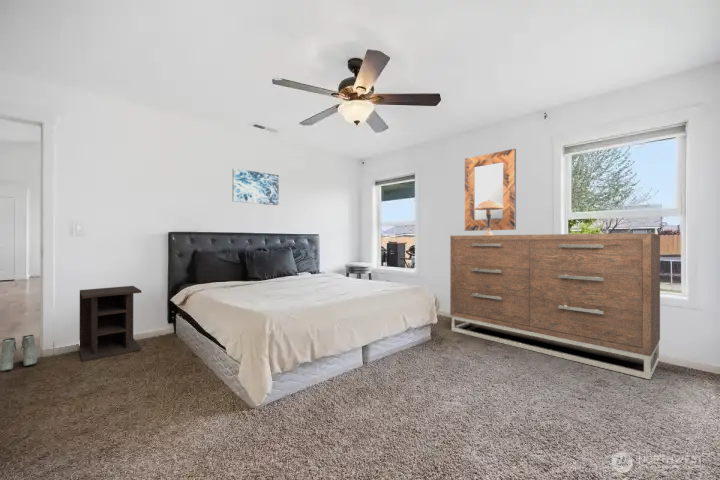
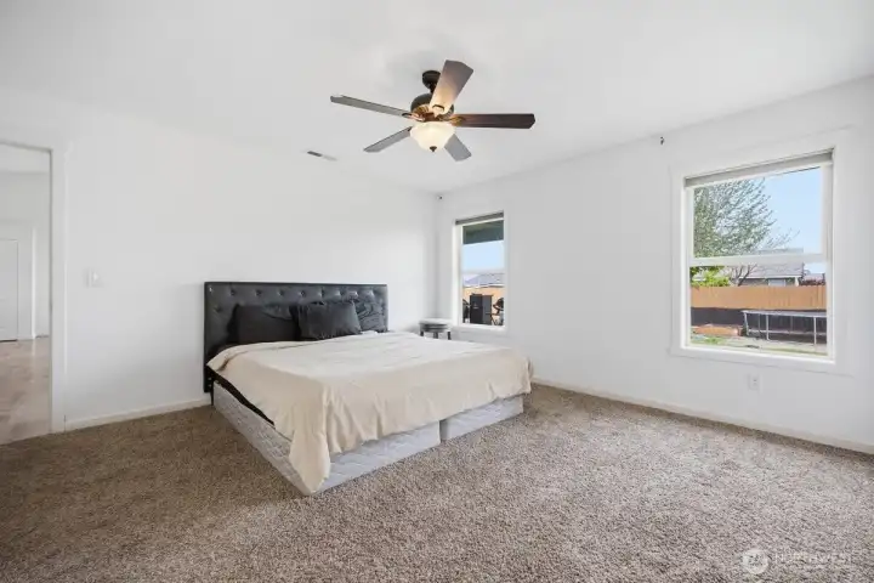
- nightstand (110, 319)
- dresser (540, 289)
- home mirror (488, 192)
- wall art (256, 187)
- boots (15, 349)
- table lamp (488, 217)
